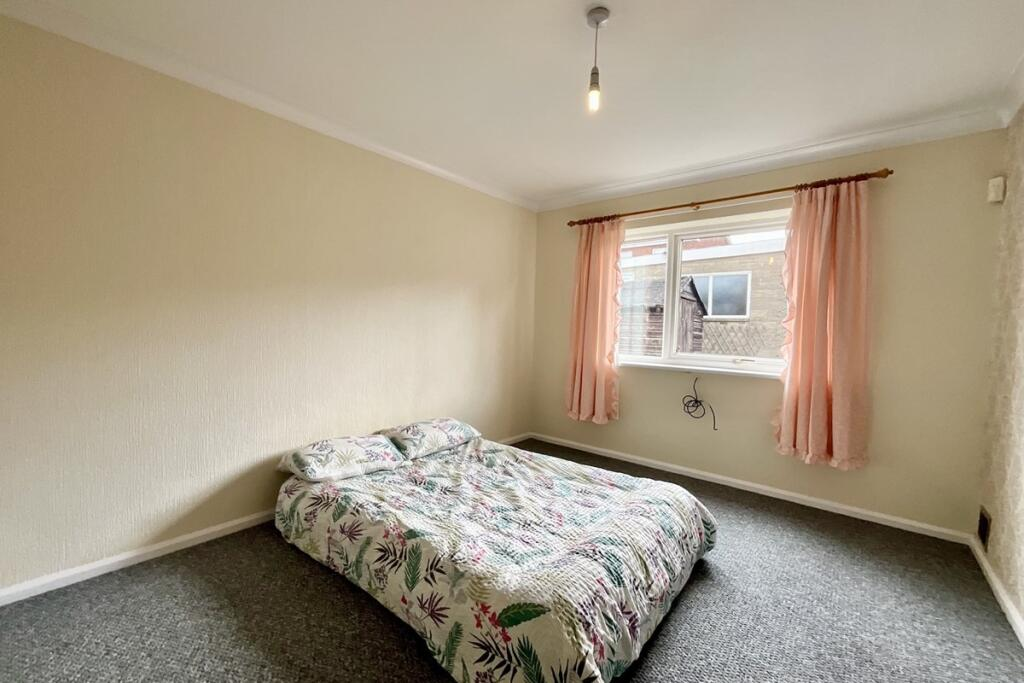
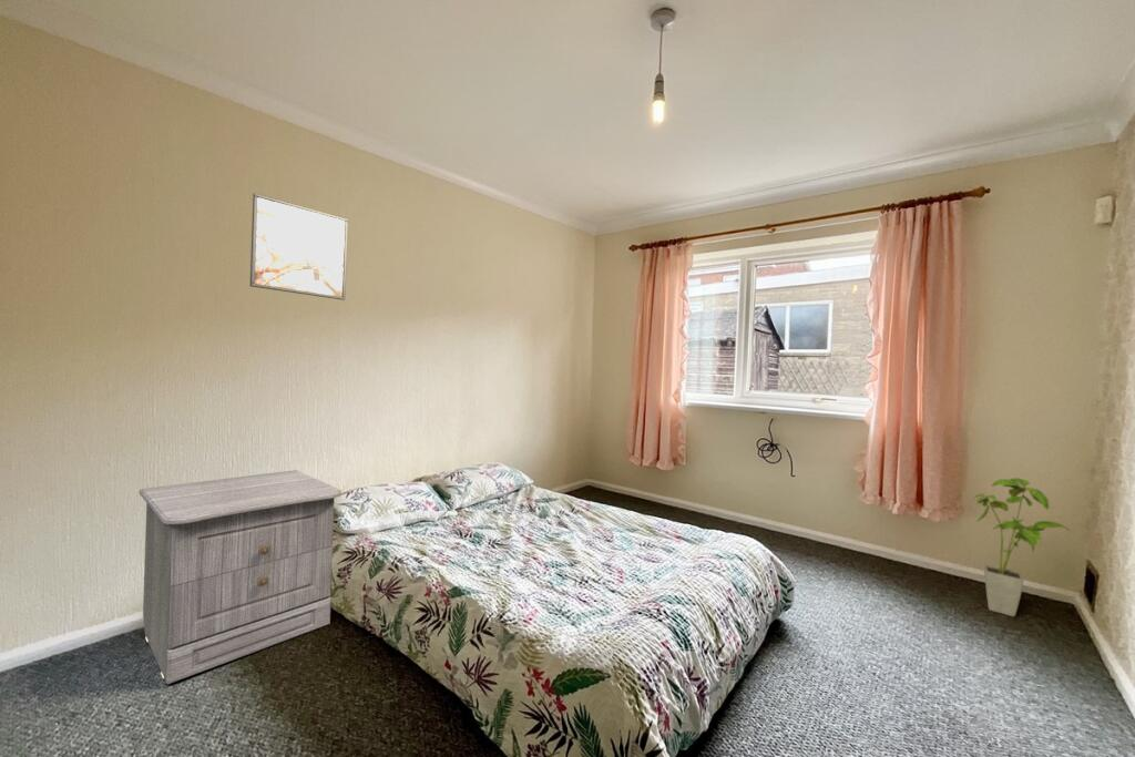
+ nightstand (243, 560)
+ house plant (1018, 546)
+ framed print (301, 249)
